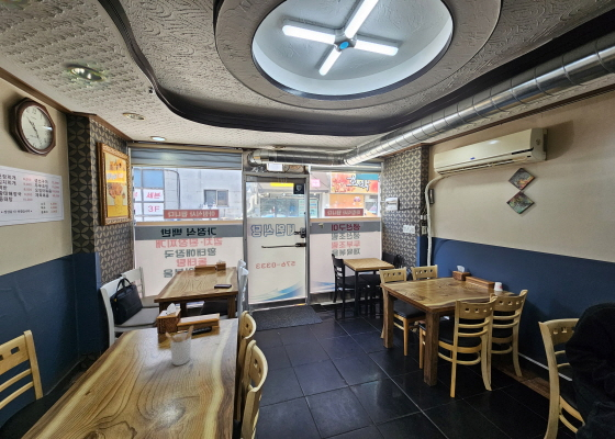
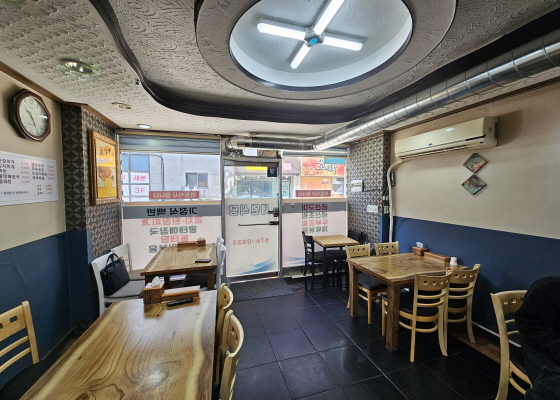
- utensil holder (179, 346)
